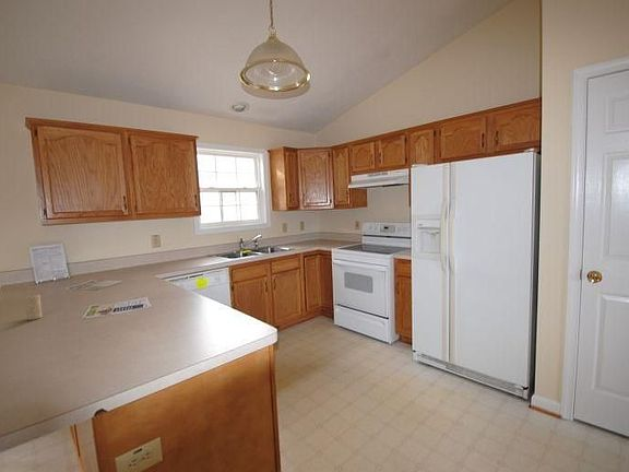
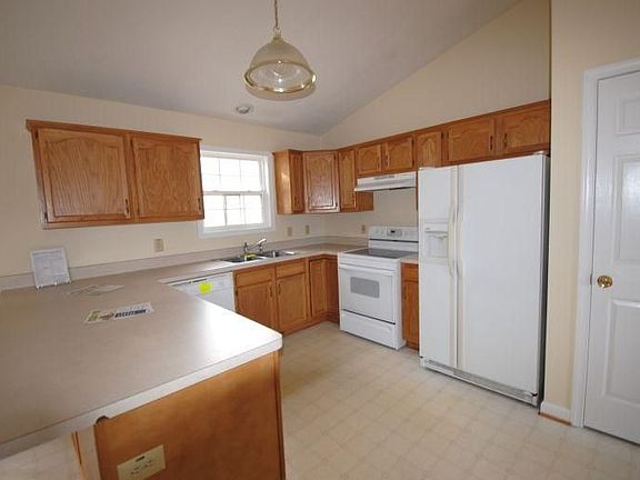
- candle (33, 306)
